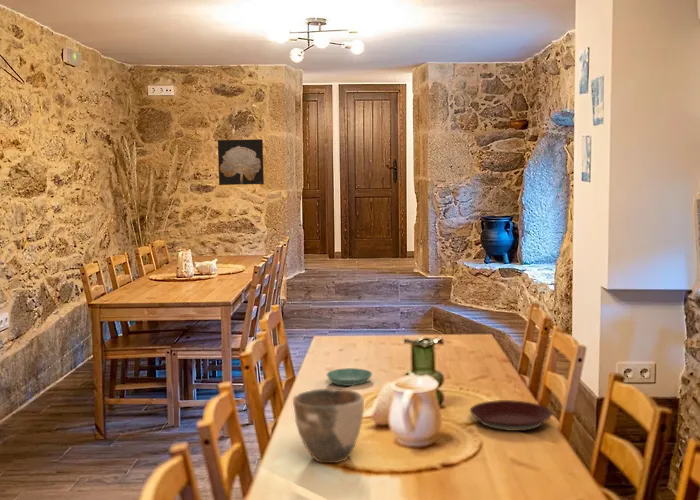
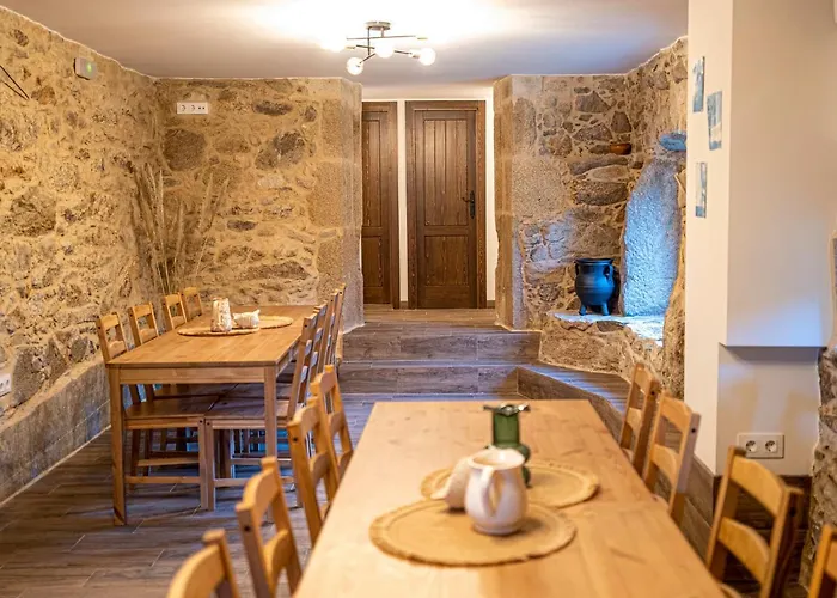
- wall art (240, 162)
- ceramic bowl (328, 427)
- plate (510, 416)
- saucer (349, 377)
